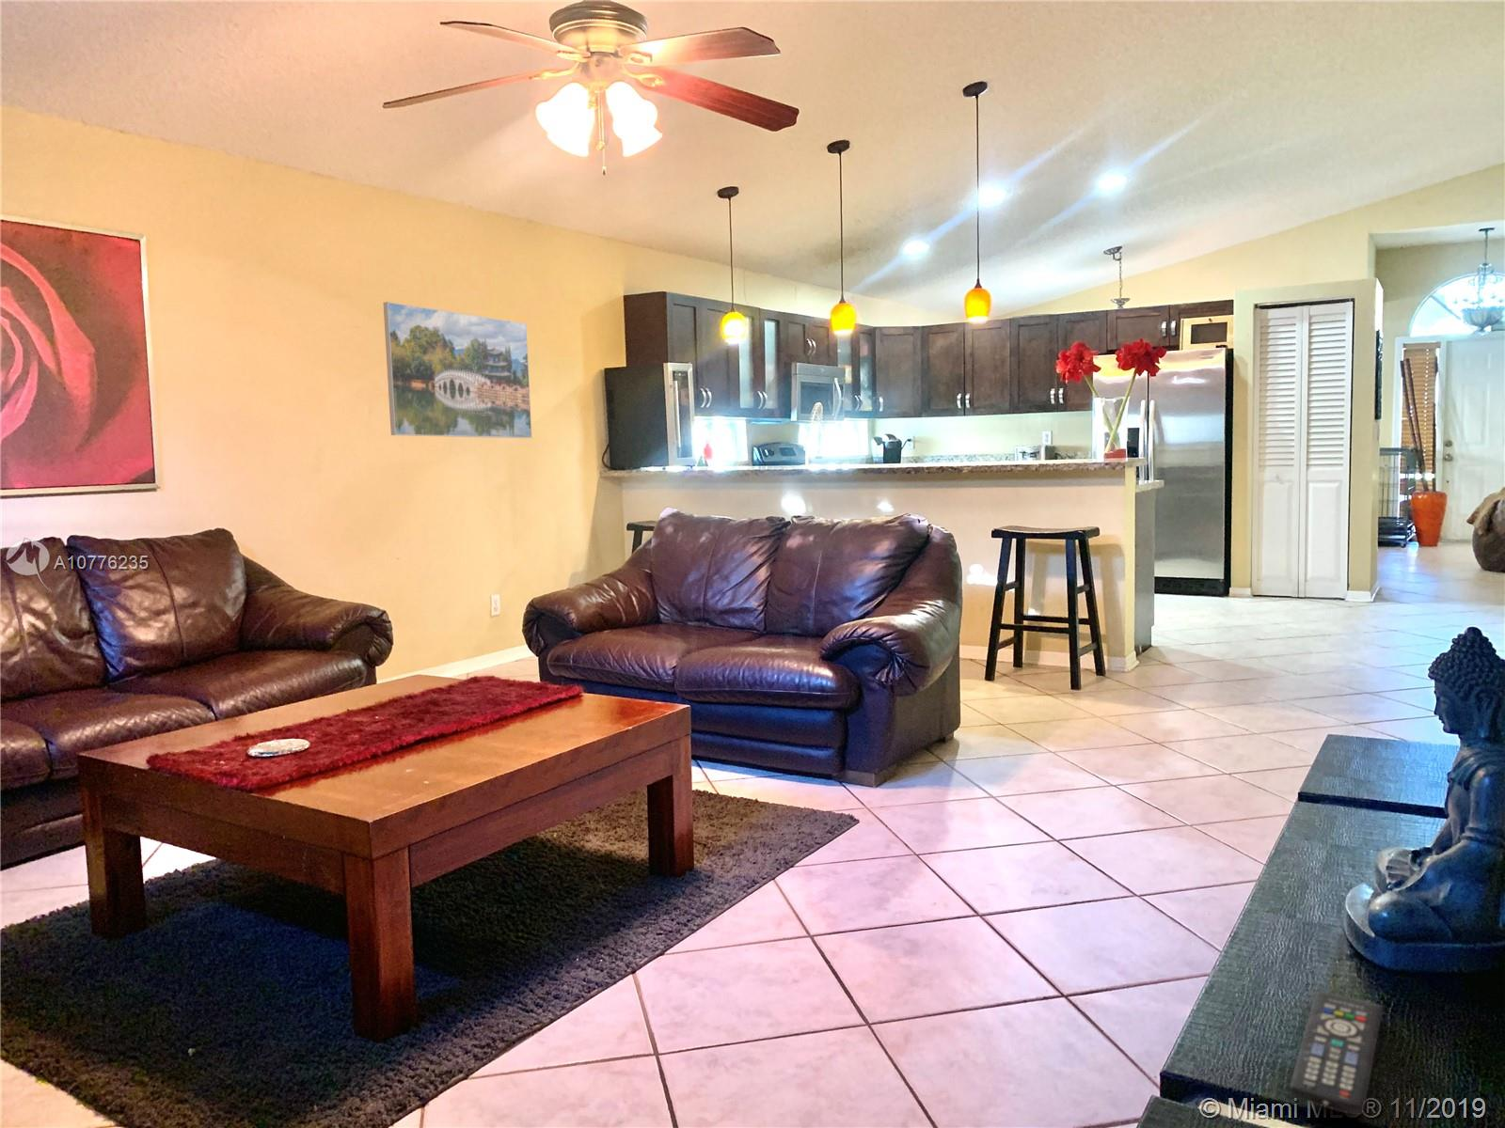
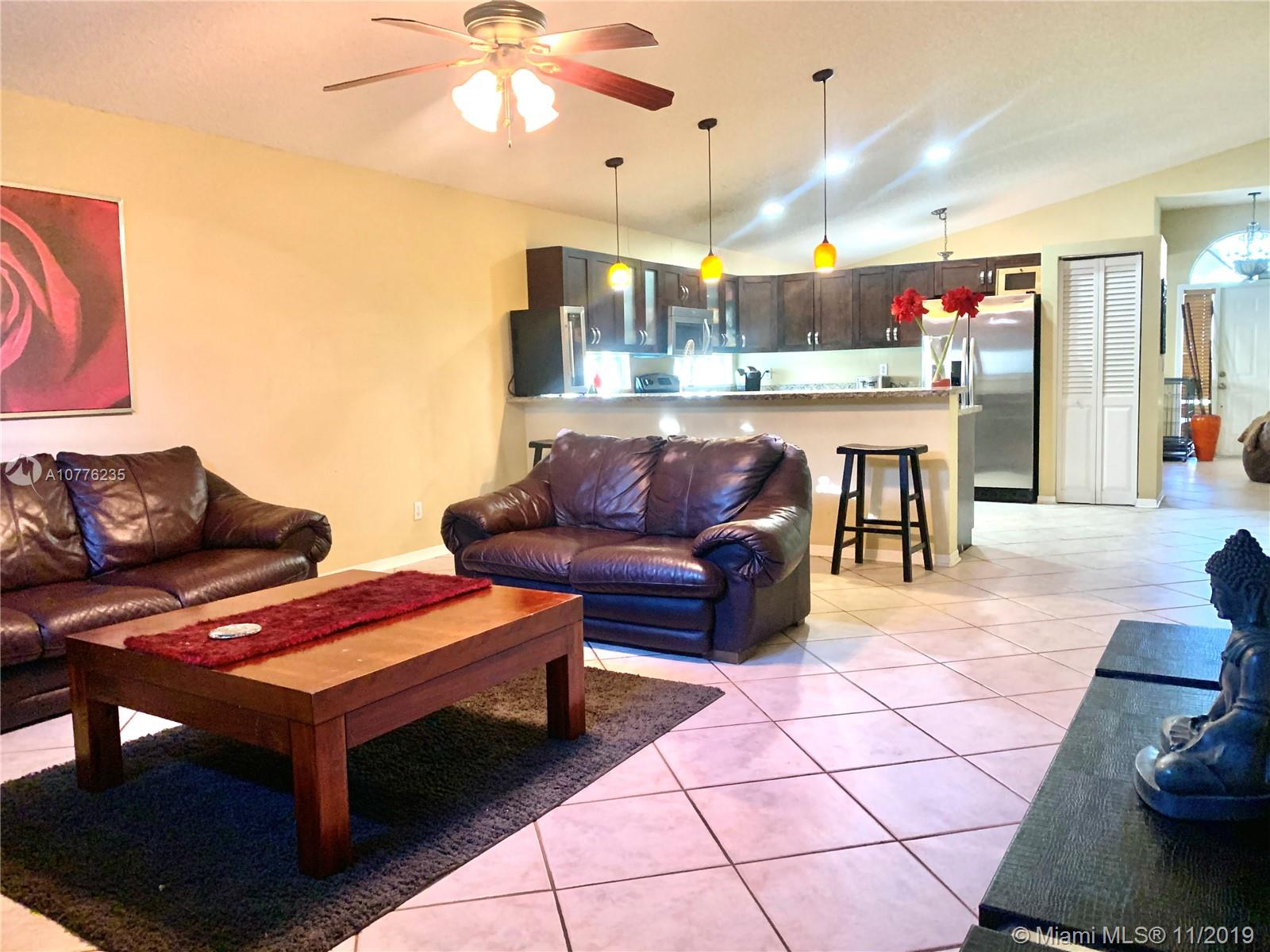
- remote control (1339, 1045)
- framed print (463, 376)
